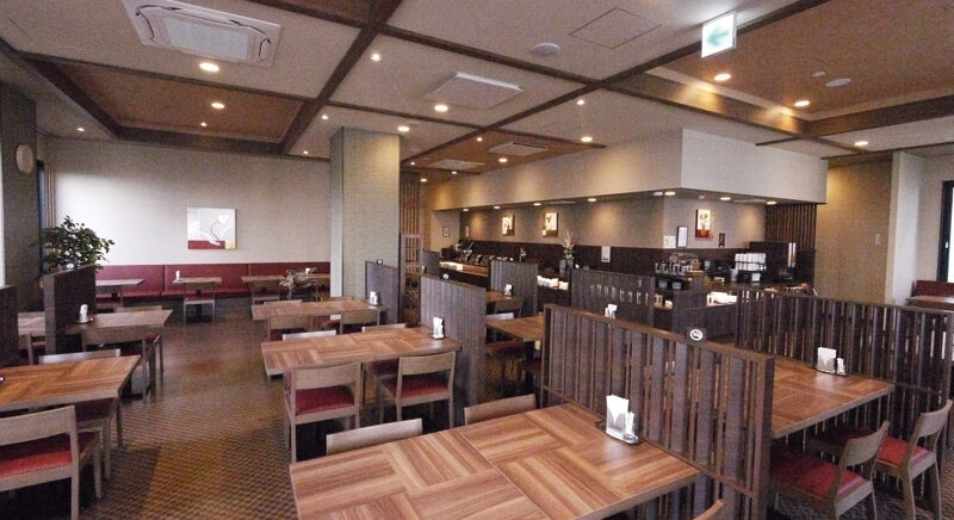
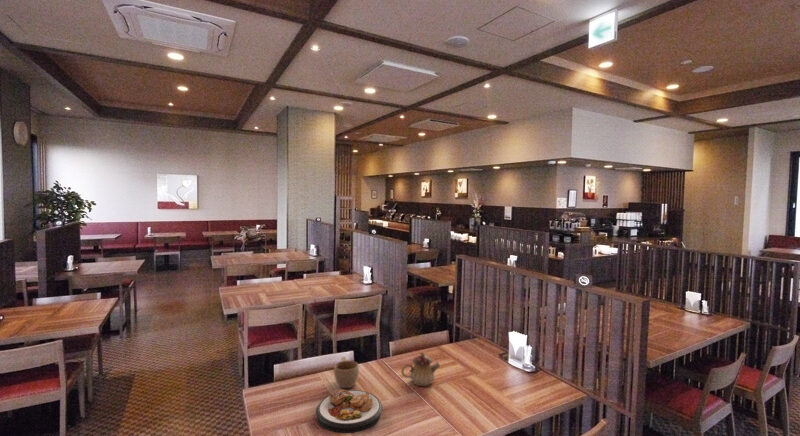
+ teapot (420, 367)
+ cup (346, 372)
+ plate (349, 407)
